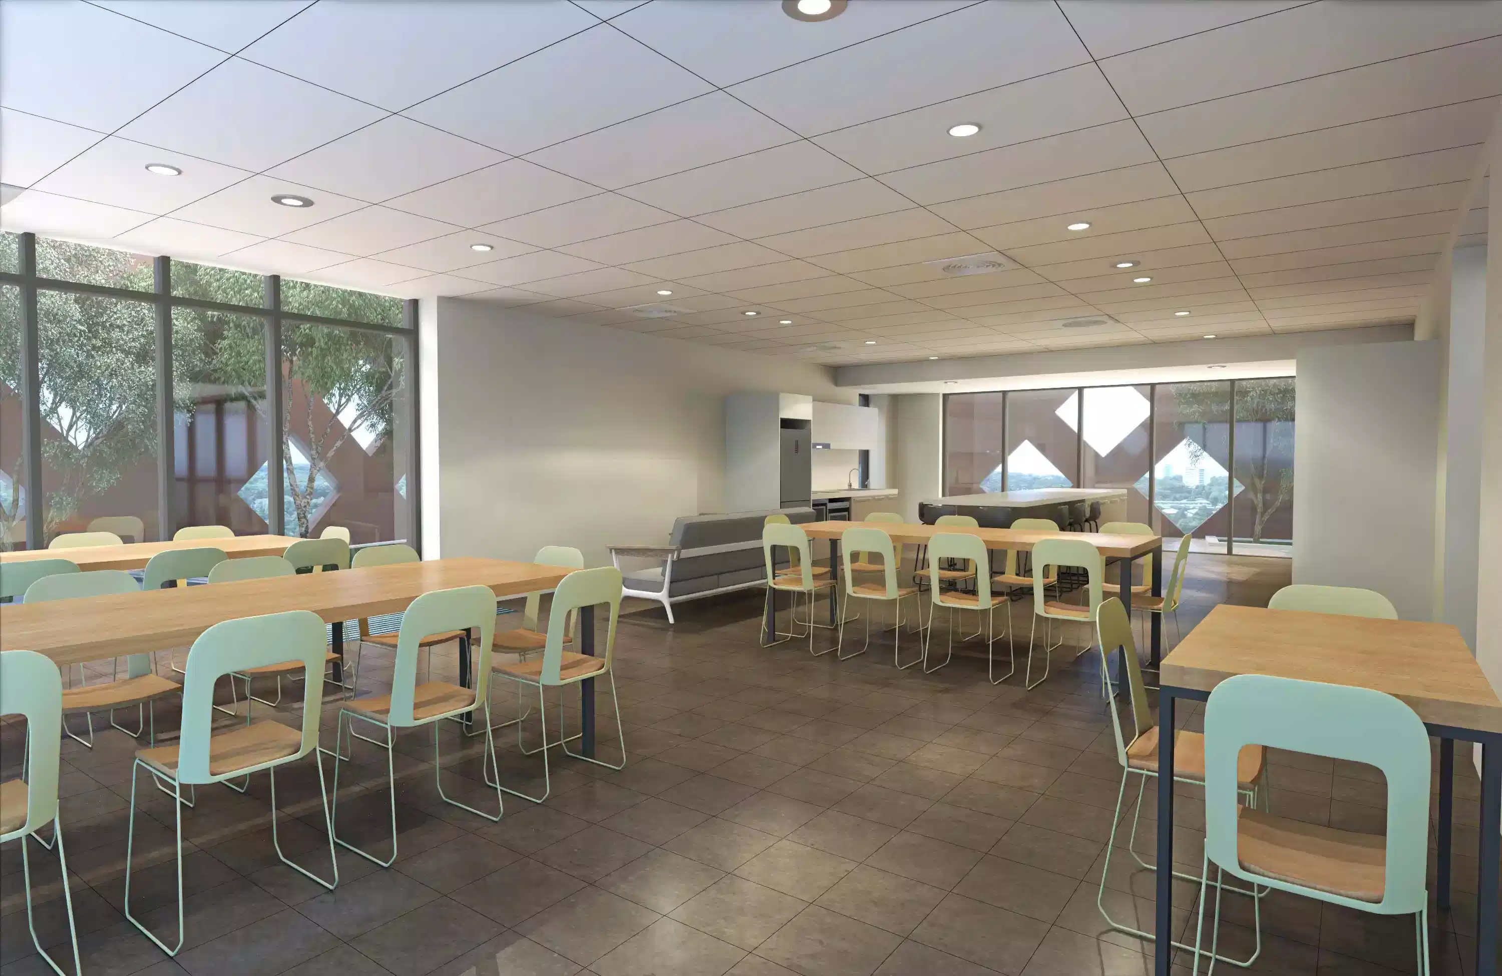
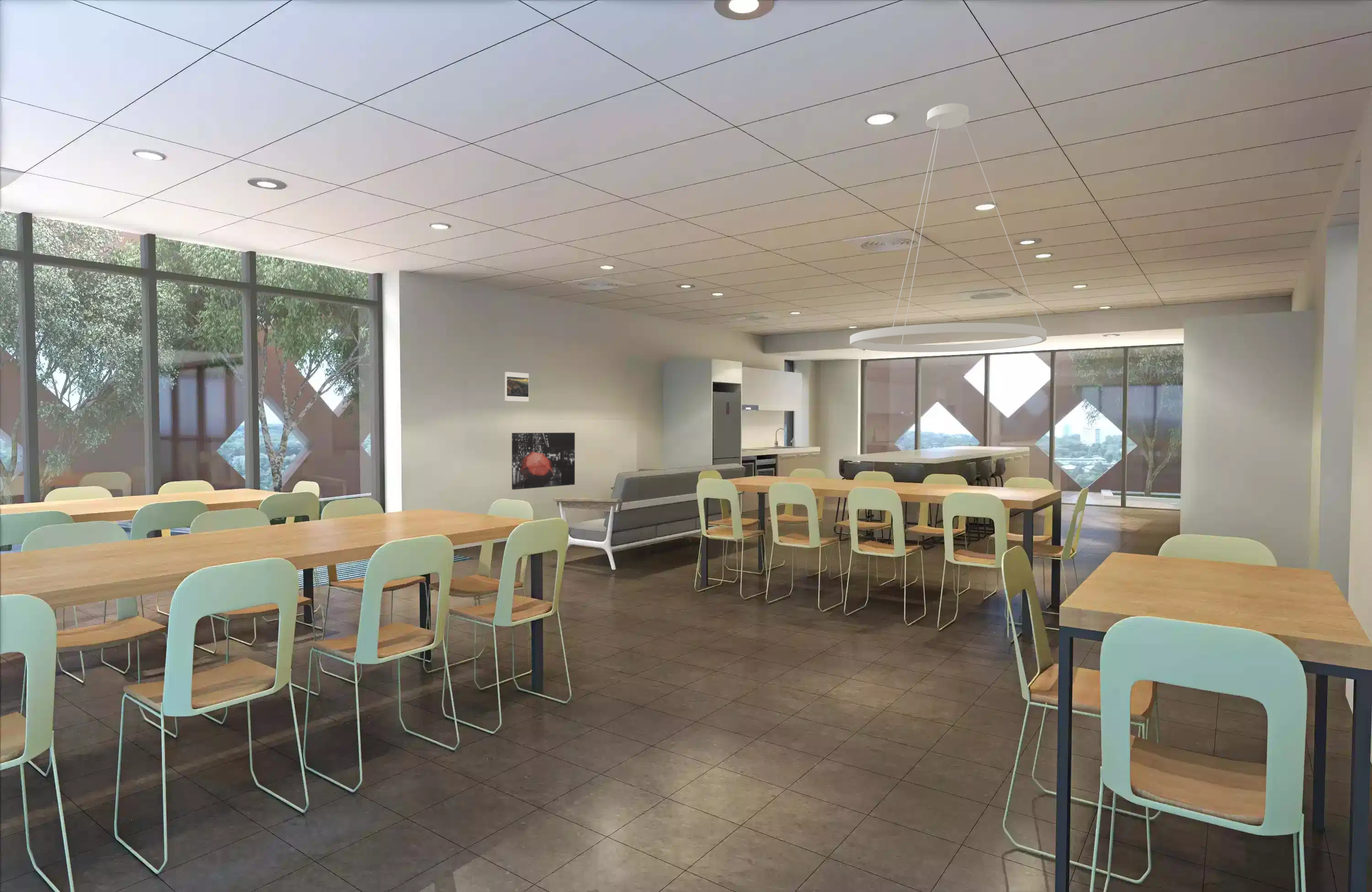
+ pendant light (923, 224)
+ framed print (517, 387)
+ wall art (544, 460)
